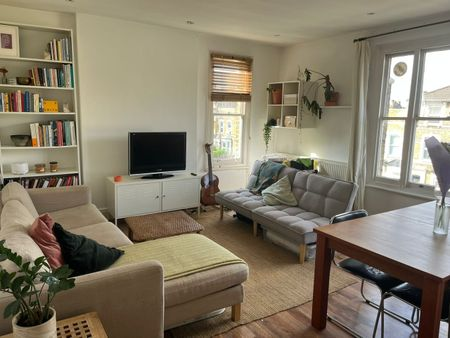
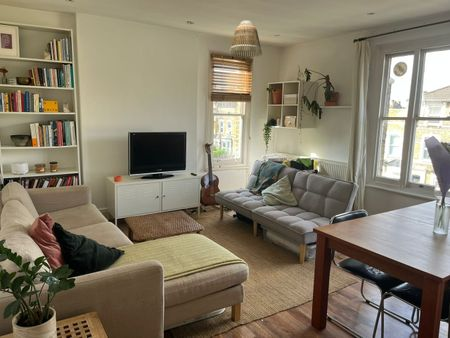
+ lamp shade (245, 38)
